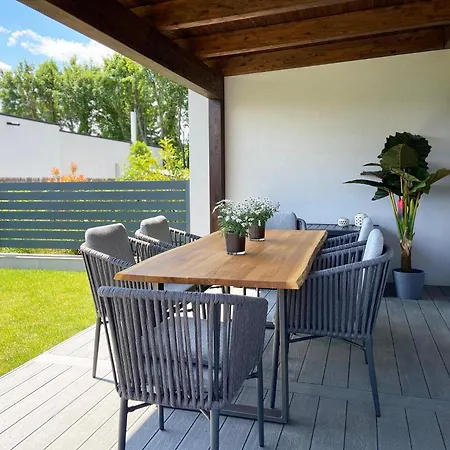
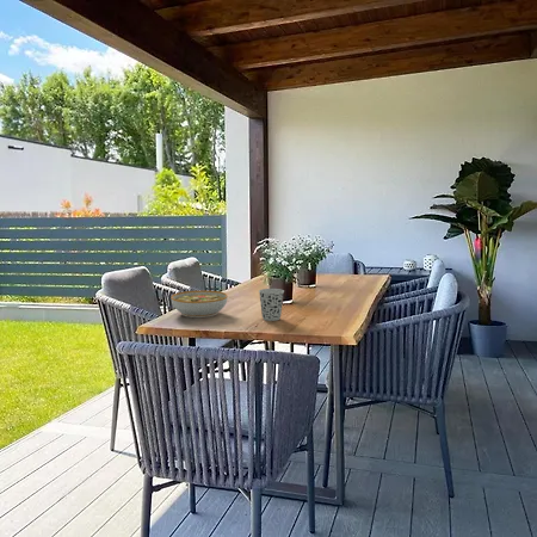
+ cup (271, 304)
+ bowl (199, 304)
